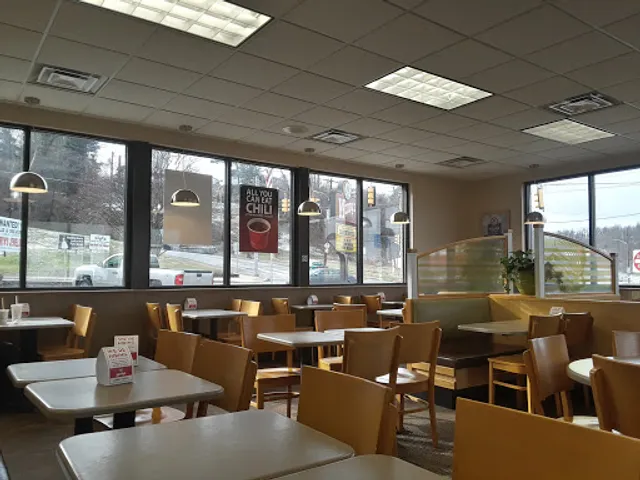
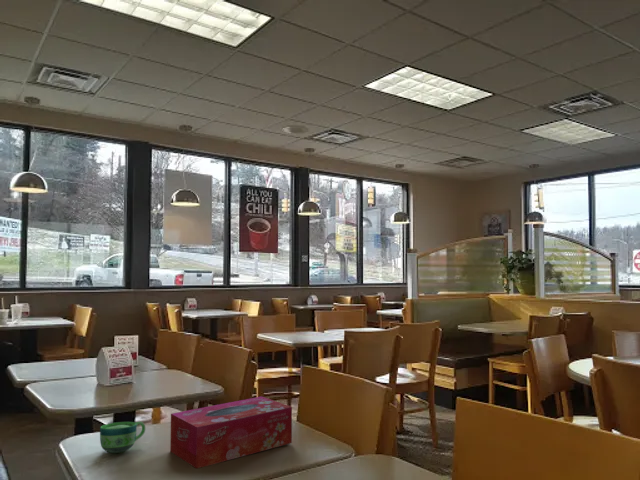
+ cup (122, 435)
+ tissue box (232, 428)
